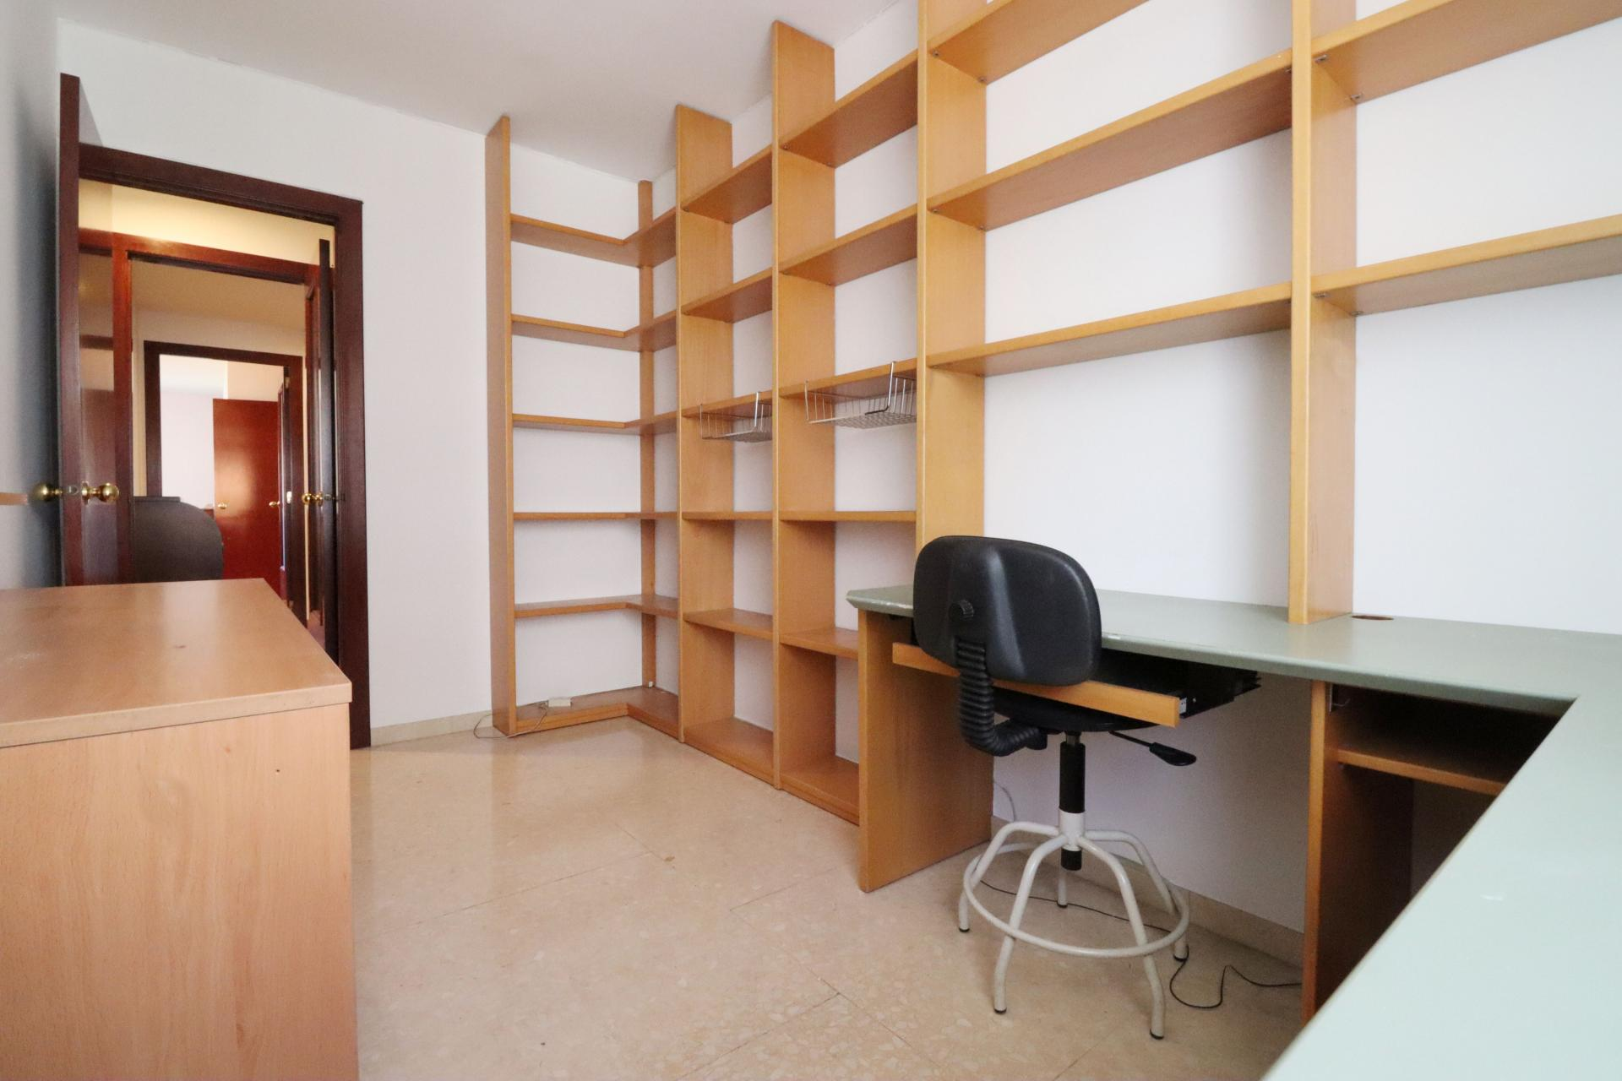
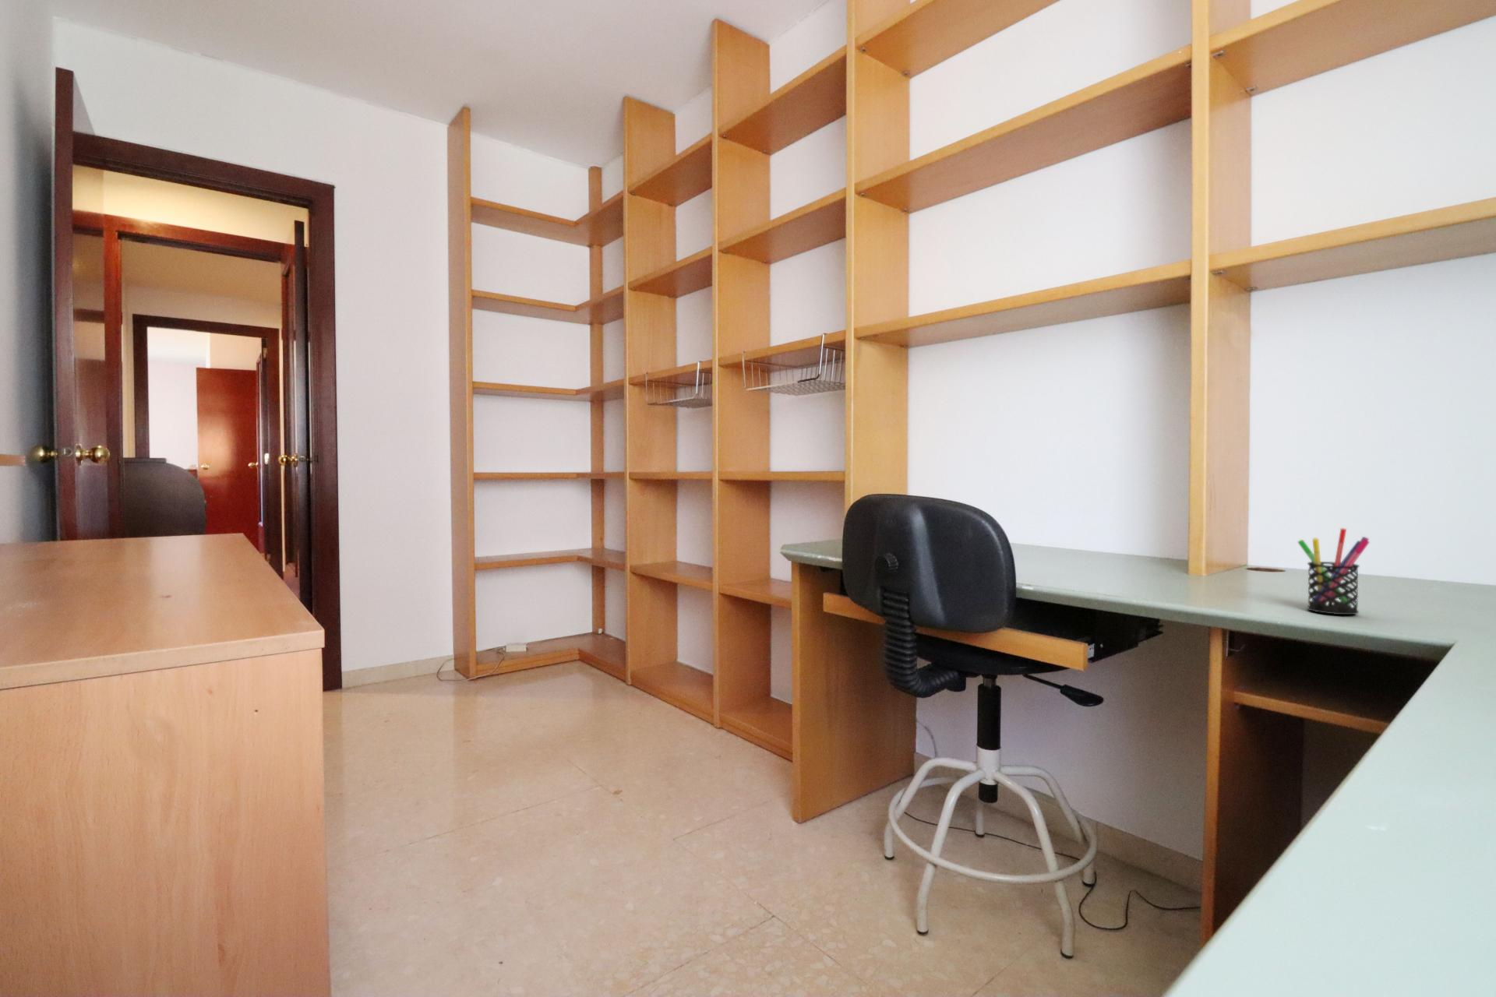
+ pen holder (1329, 570)
